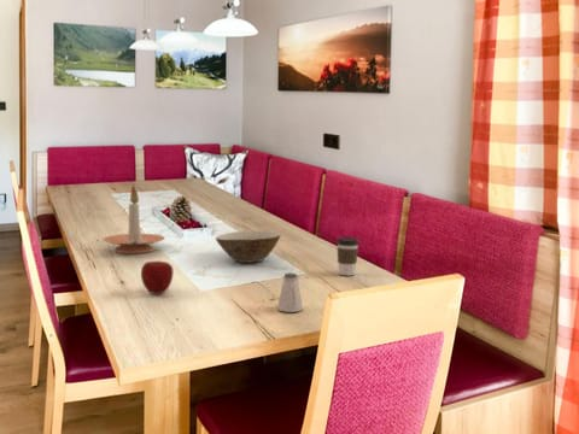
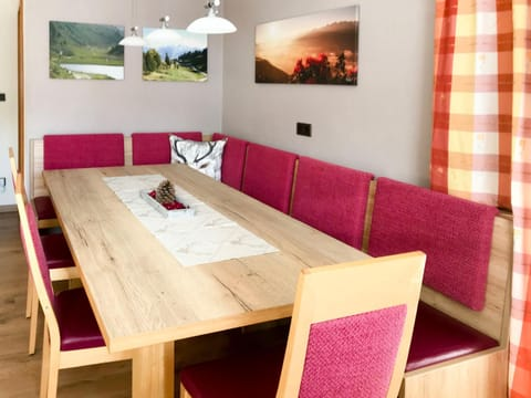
- apple (157, 276)
- candle holder (134, 217)
- saltshaker (290, 291)
- bowl (247, 246)
- coffee cup (346, 256)
